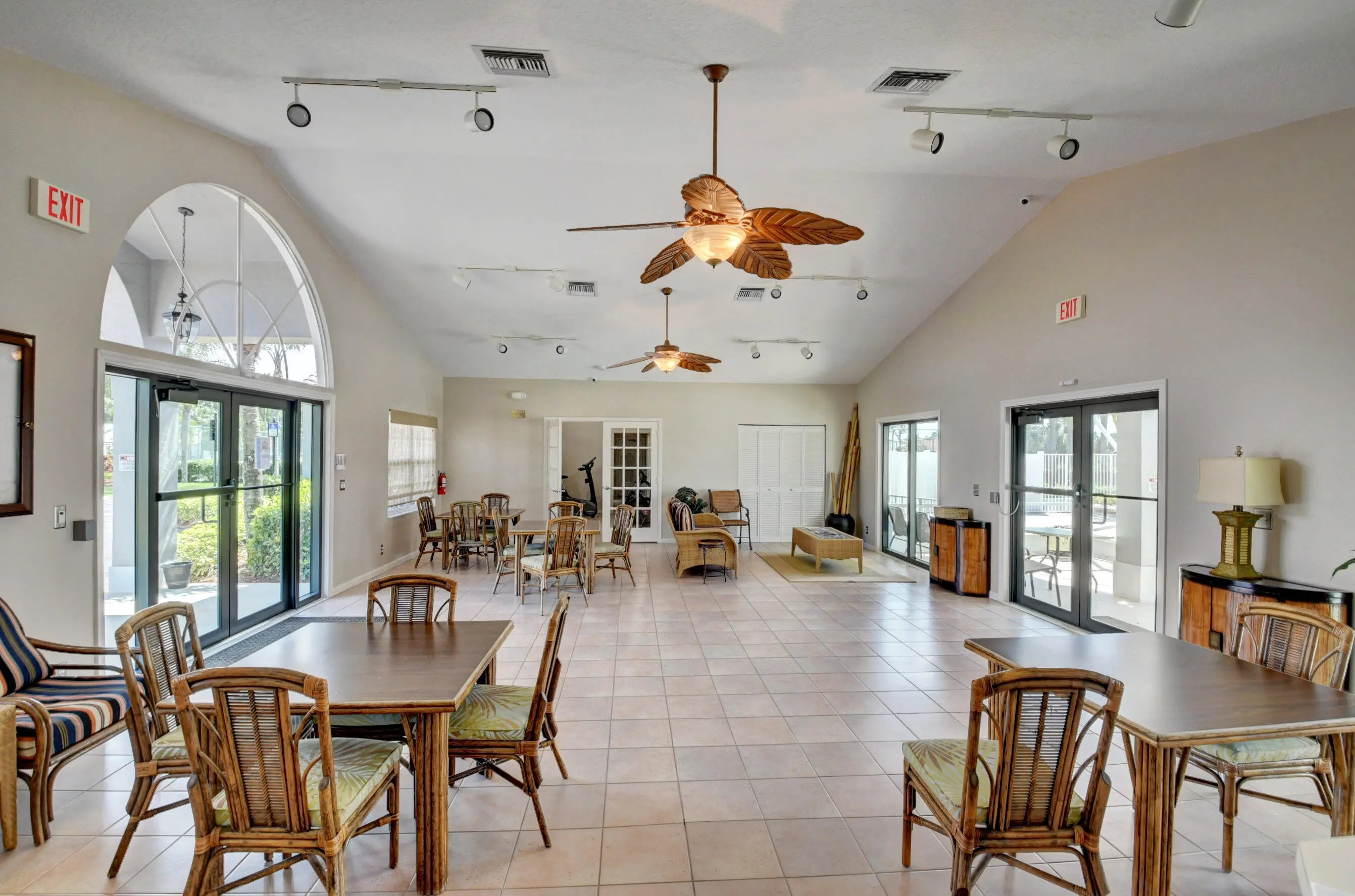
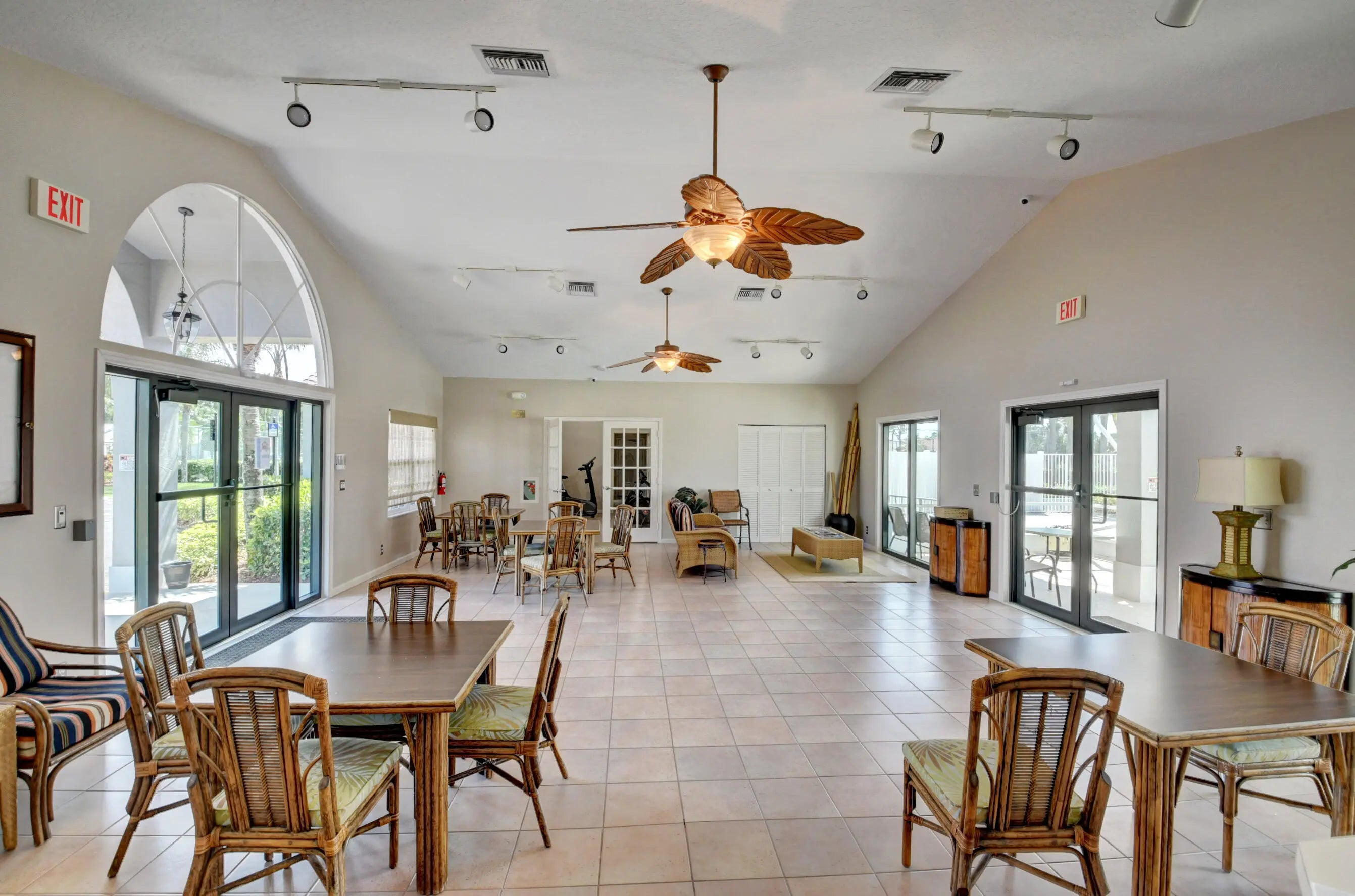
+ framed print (529, 490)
